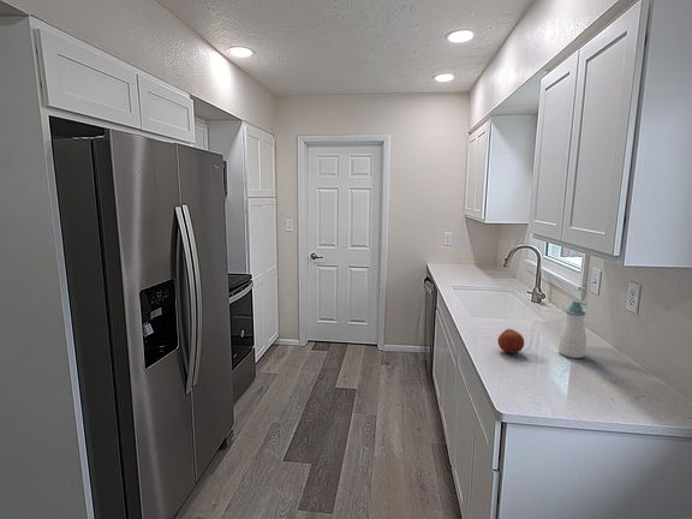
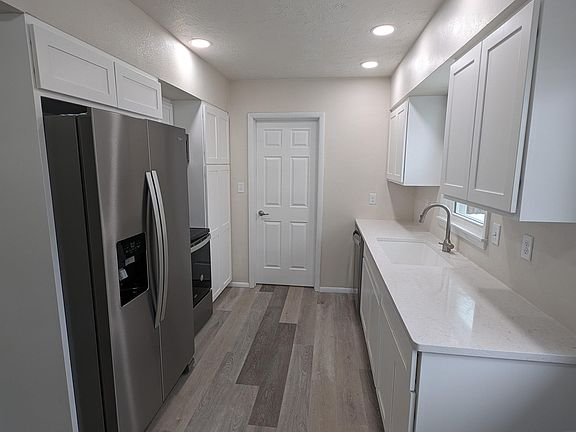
- soap bottle (573, 328)
- fruit (511, 340)
